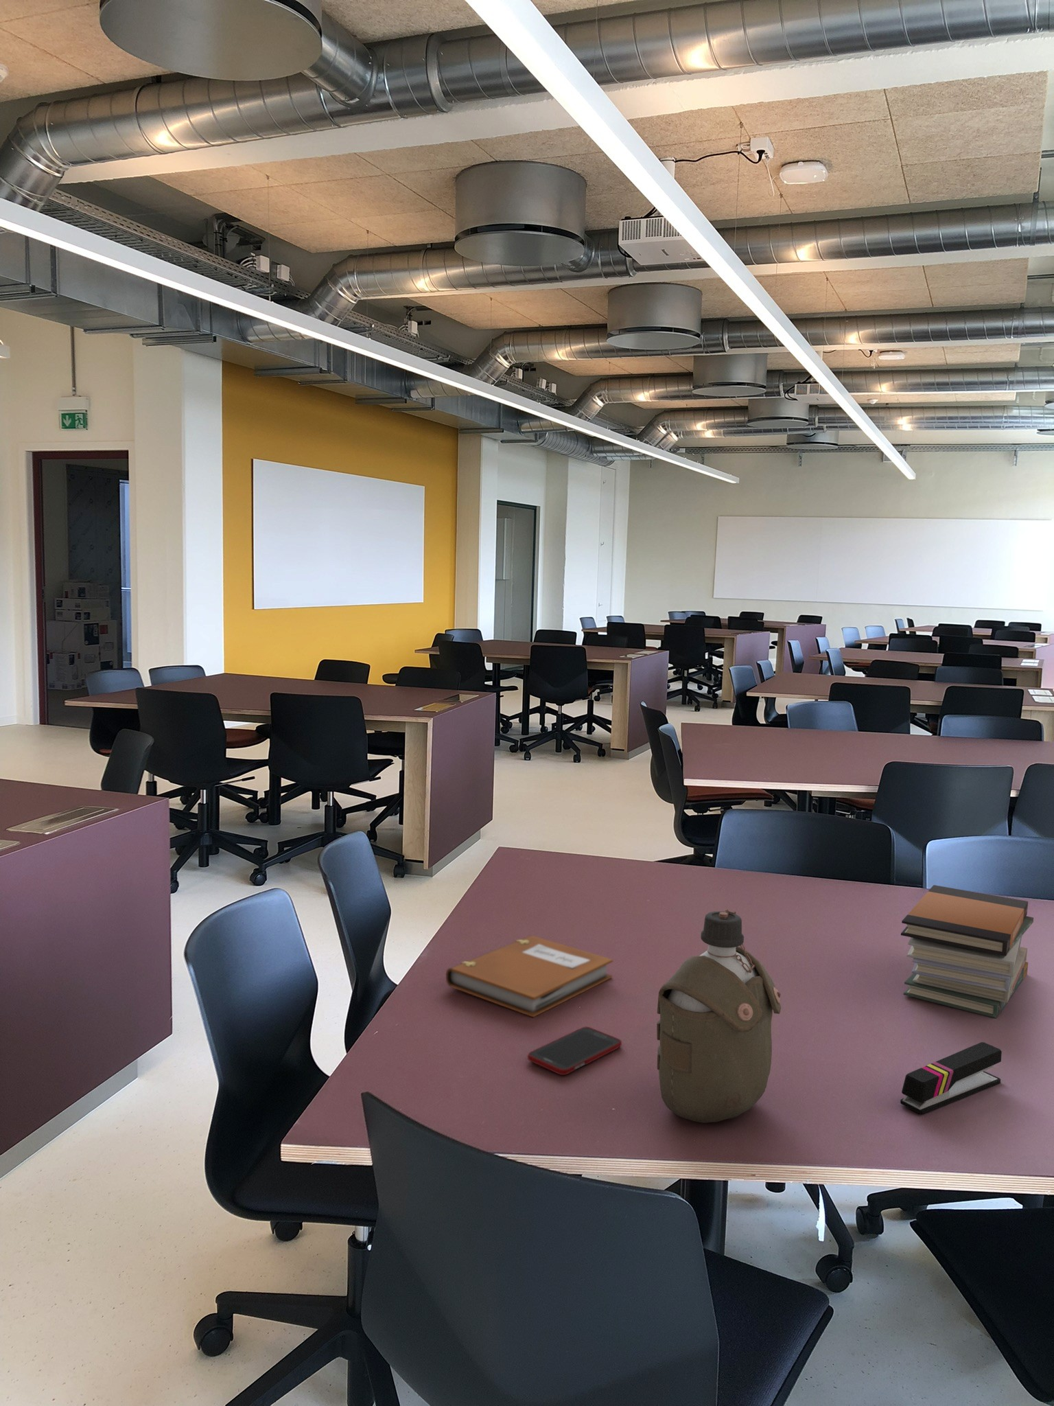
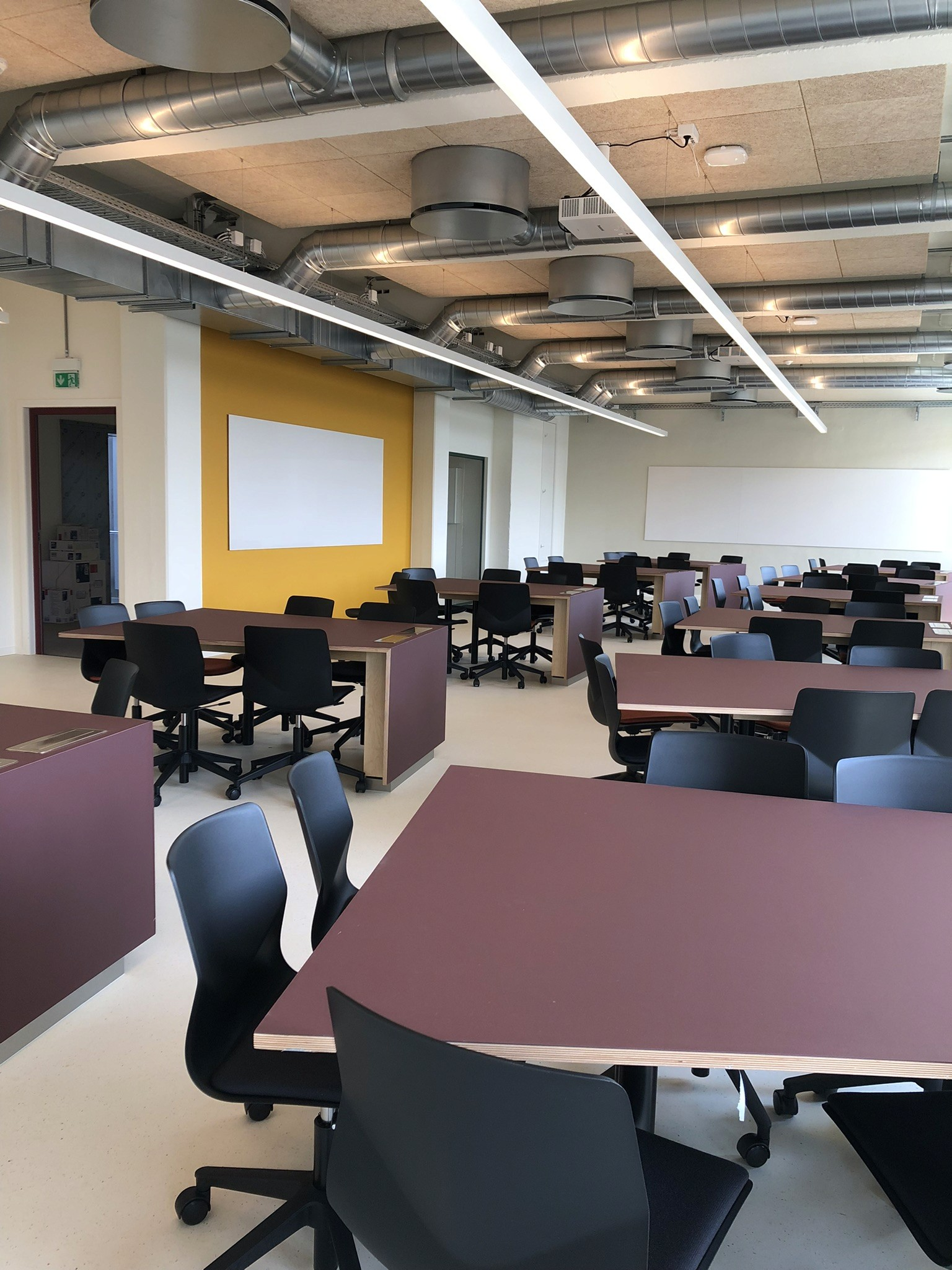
- book stack (967, 948)
- notebook (531, 971)
- cell phone (575, 1050)
- water bottle (720, 1010)
- stapler (952, 1076)
